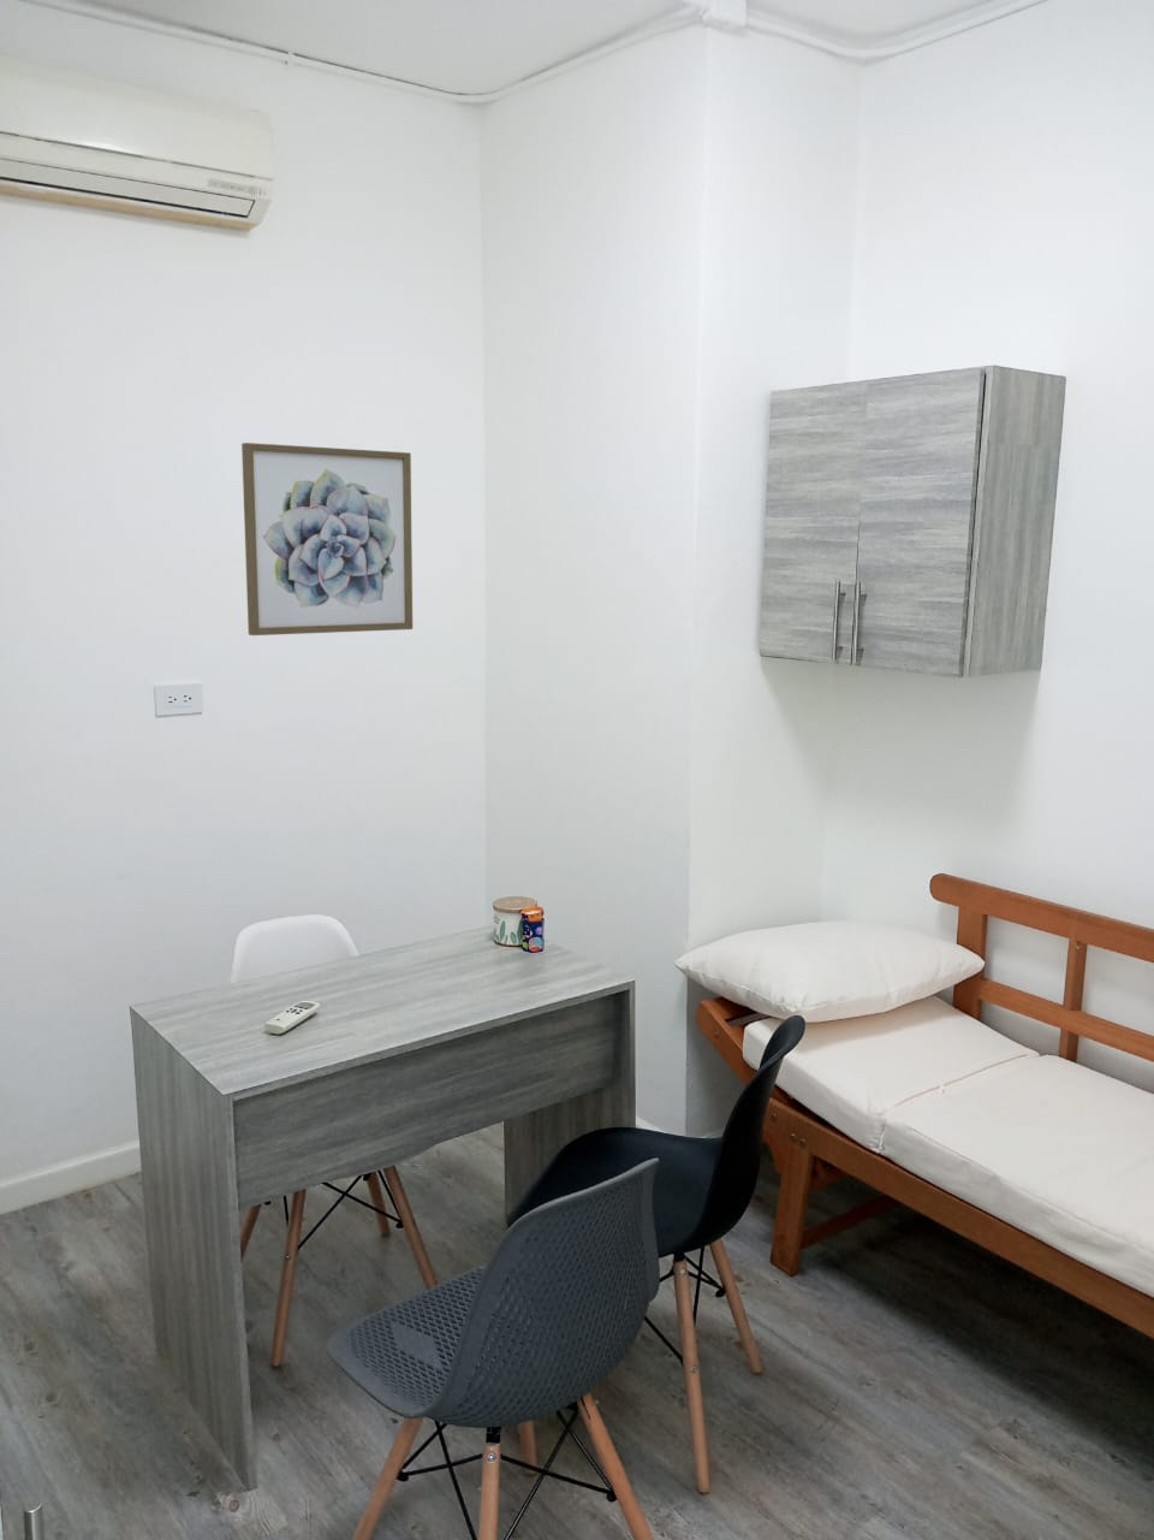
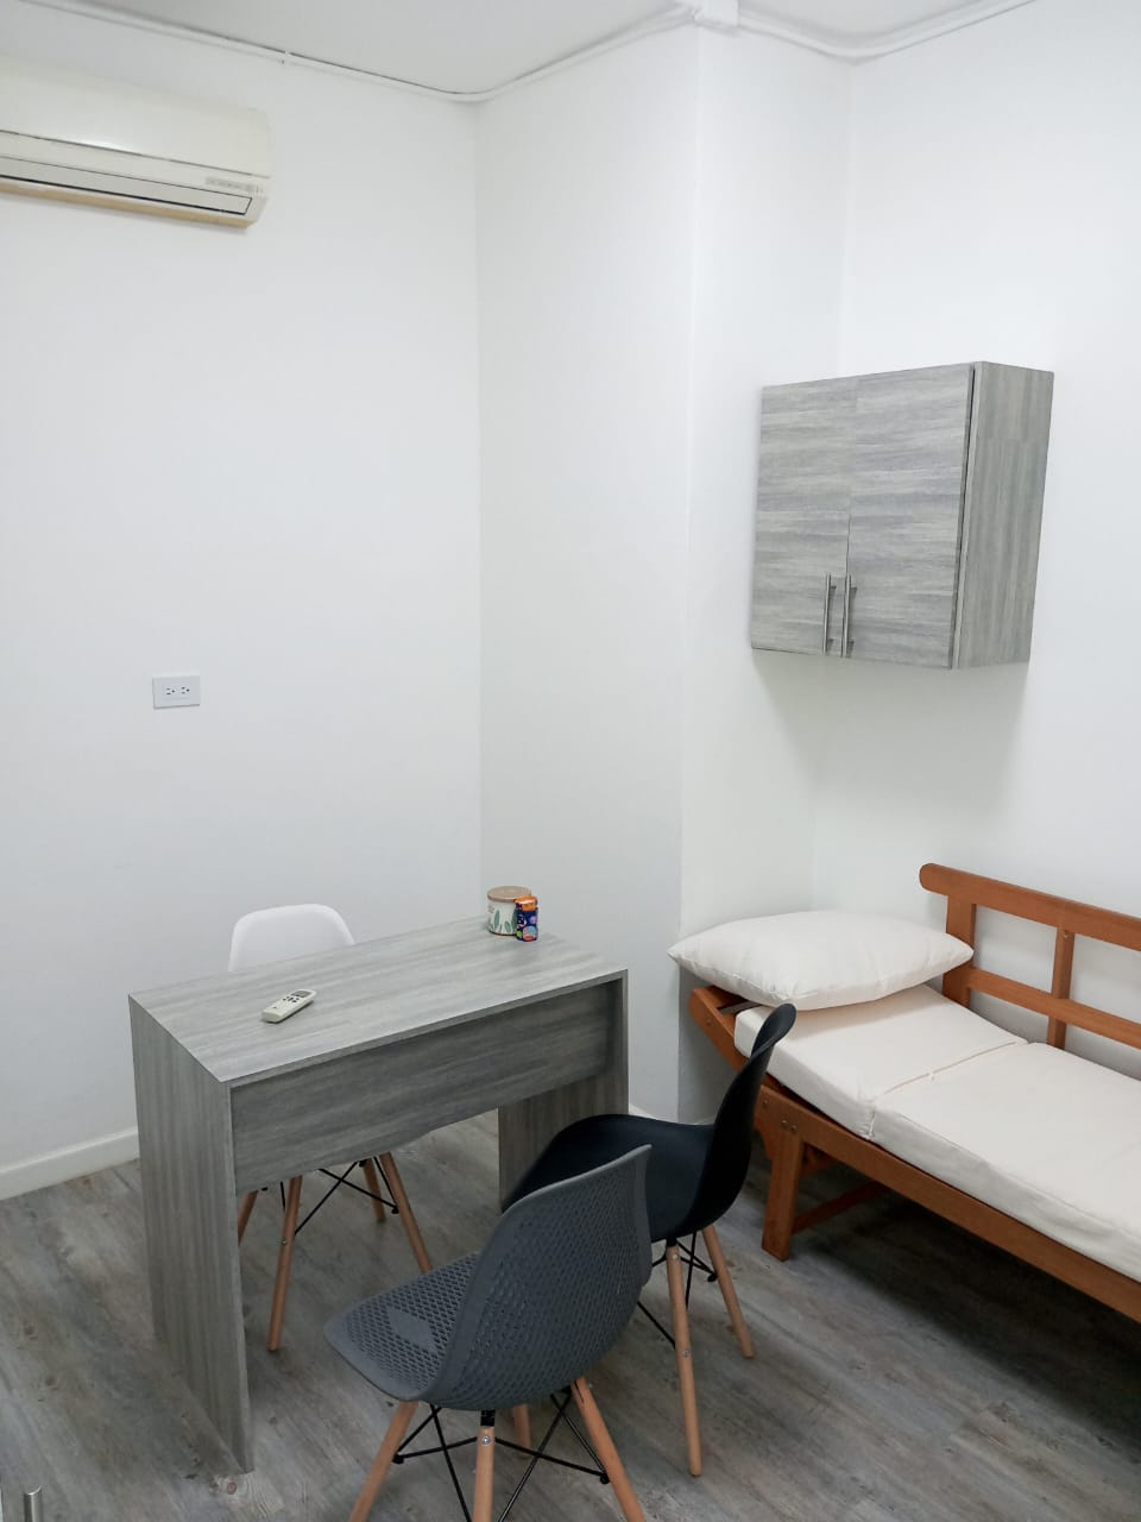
- wall art (332, 540)
